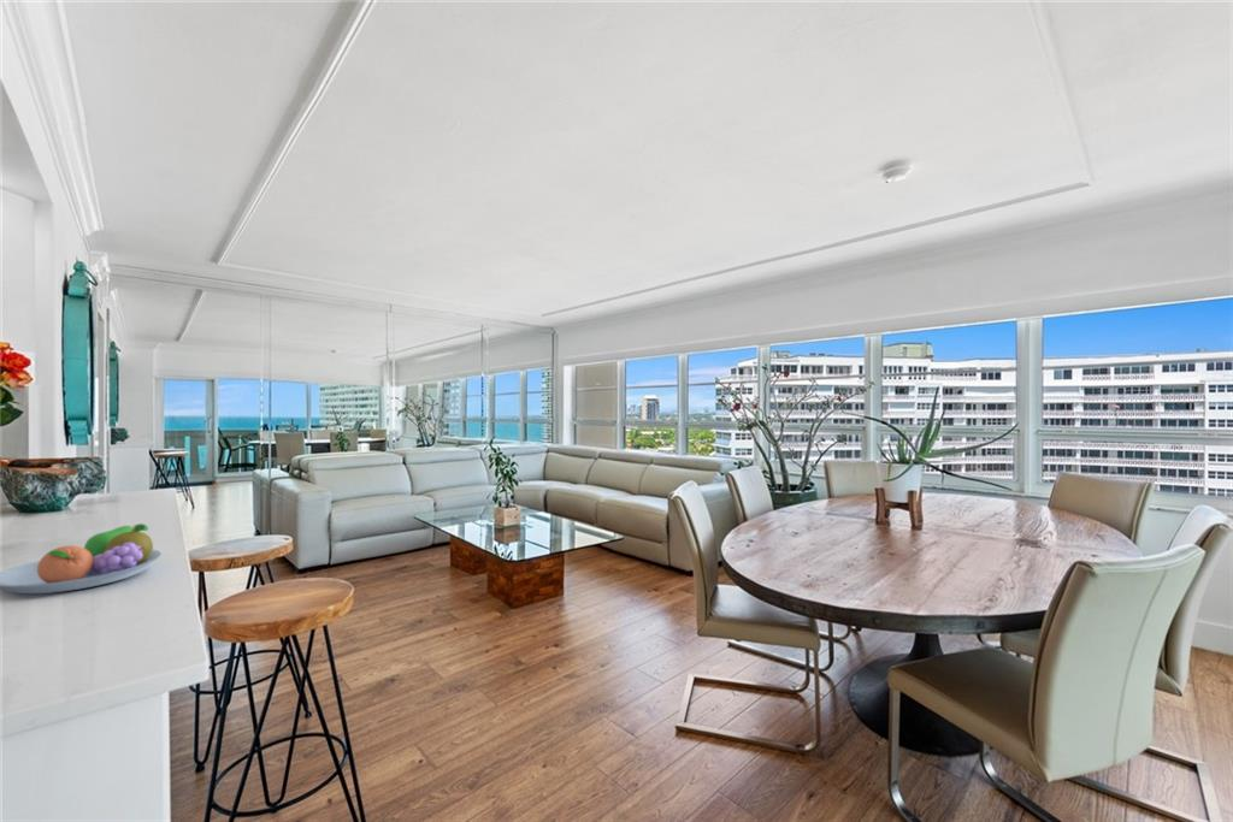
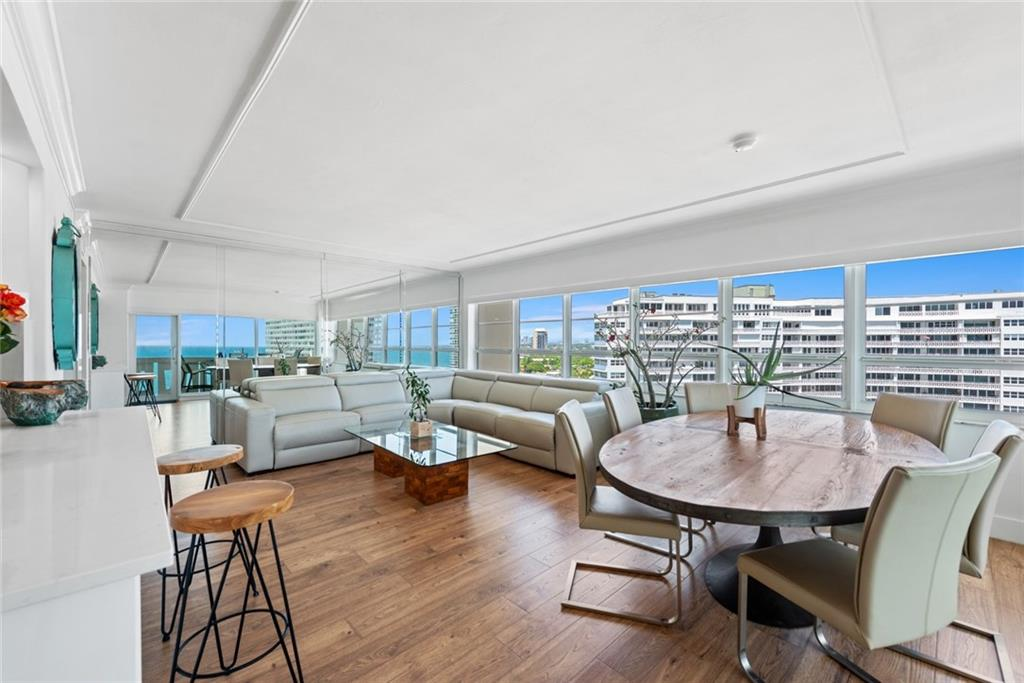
- fruit bowl (88, 551)
